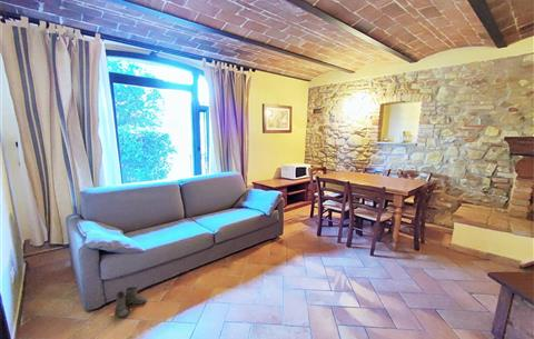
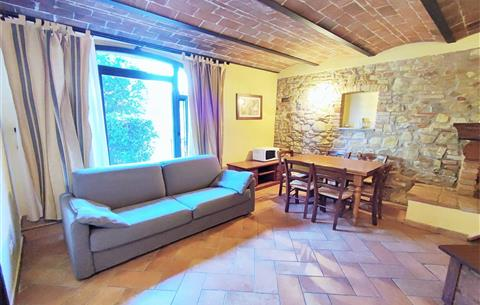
- boots (128, 299)
